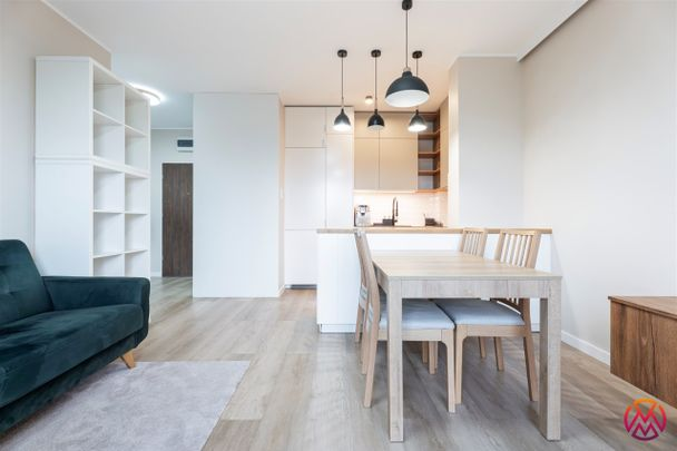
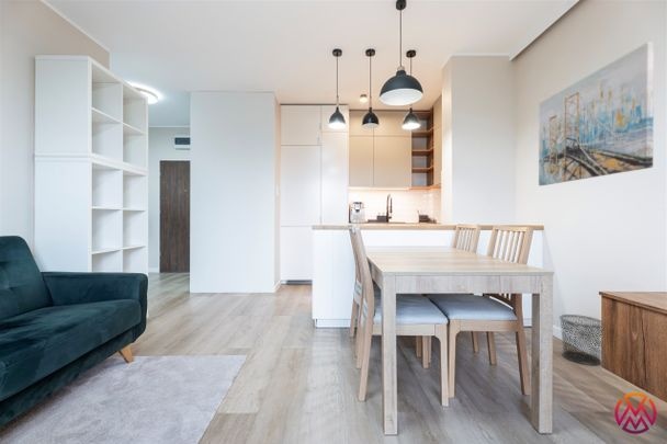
+ wall art (584, 128)
+ waste bin (581, 339)
